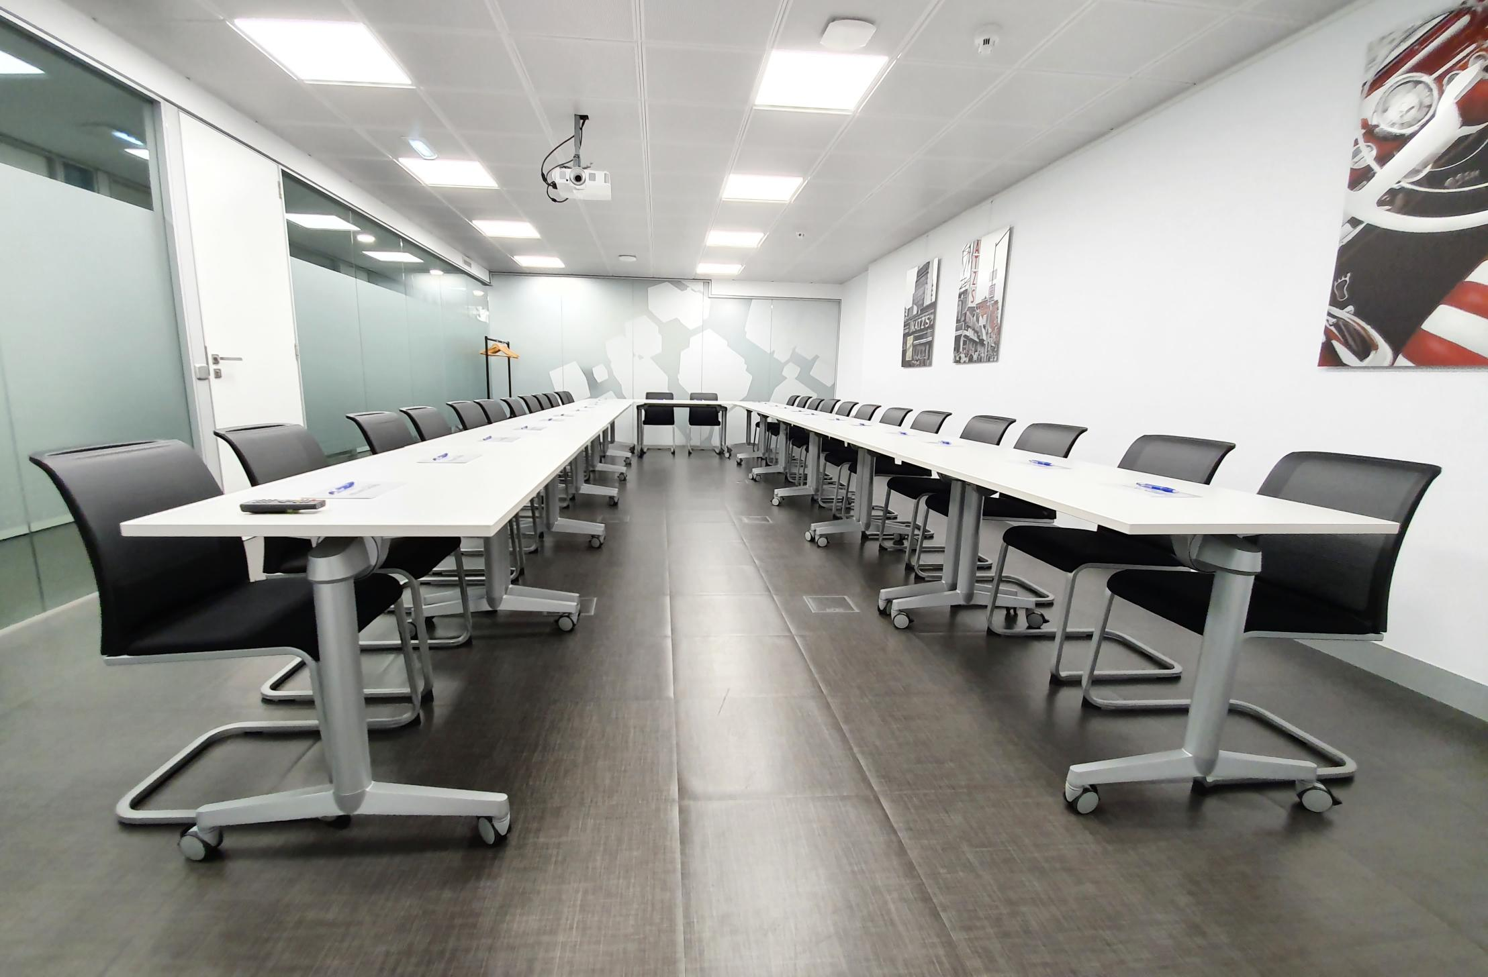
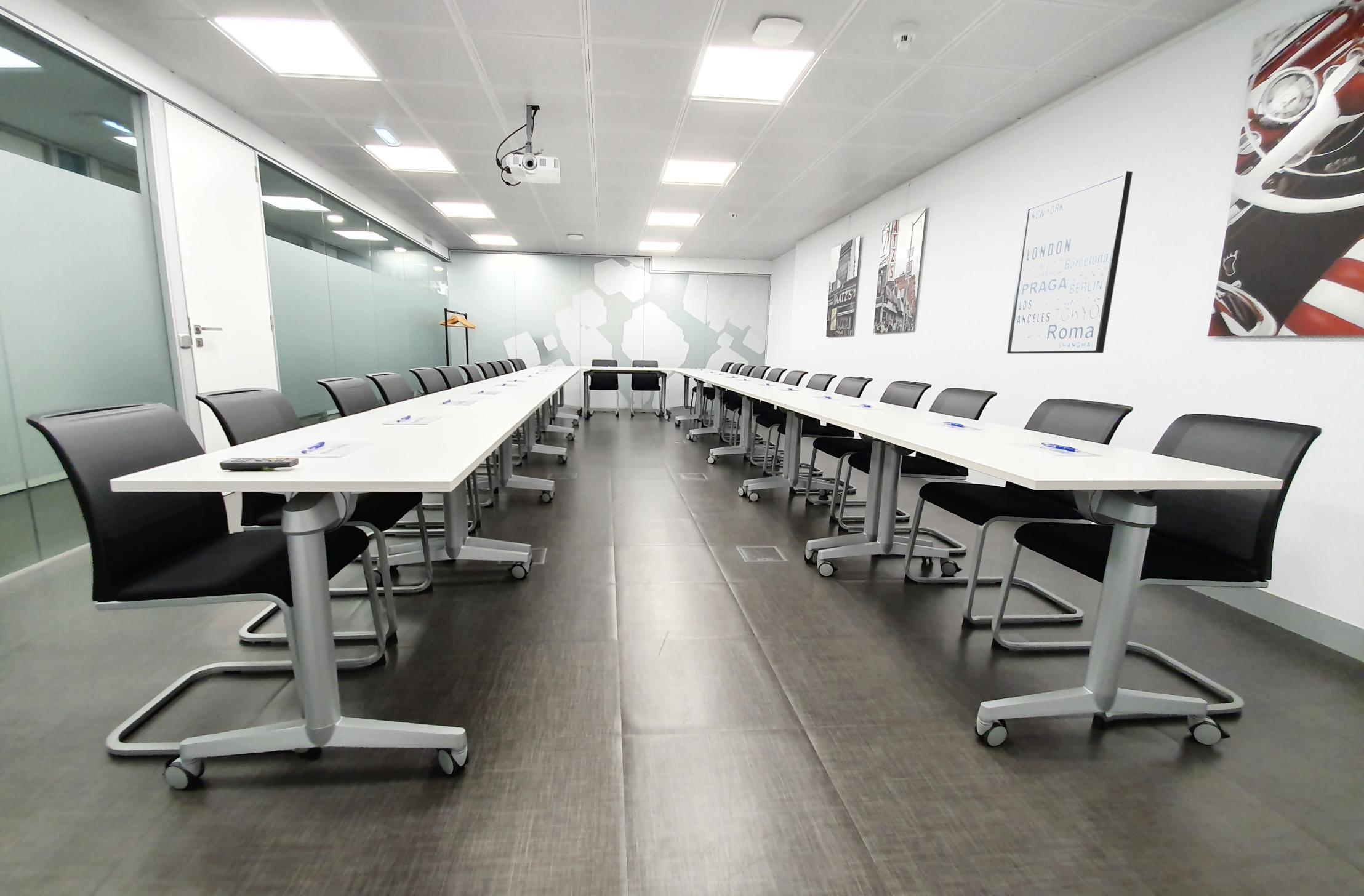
+ wall art (1061, 274)
